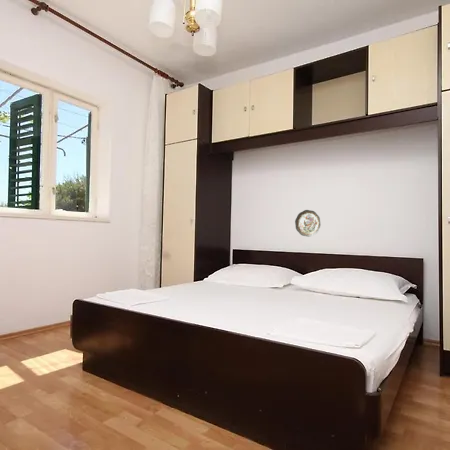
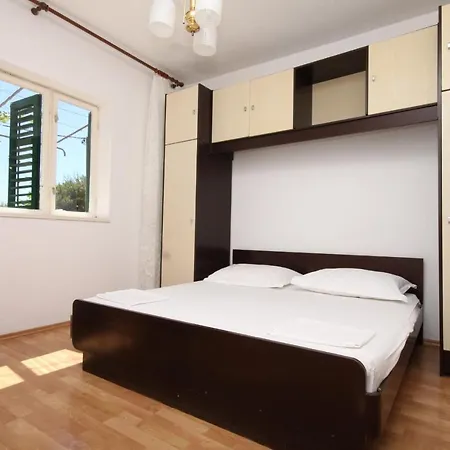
- decorative plate (308, 223)
